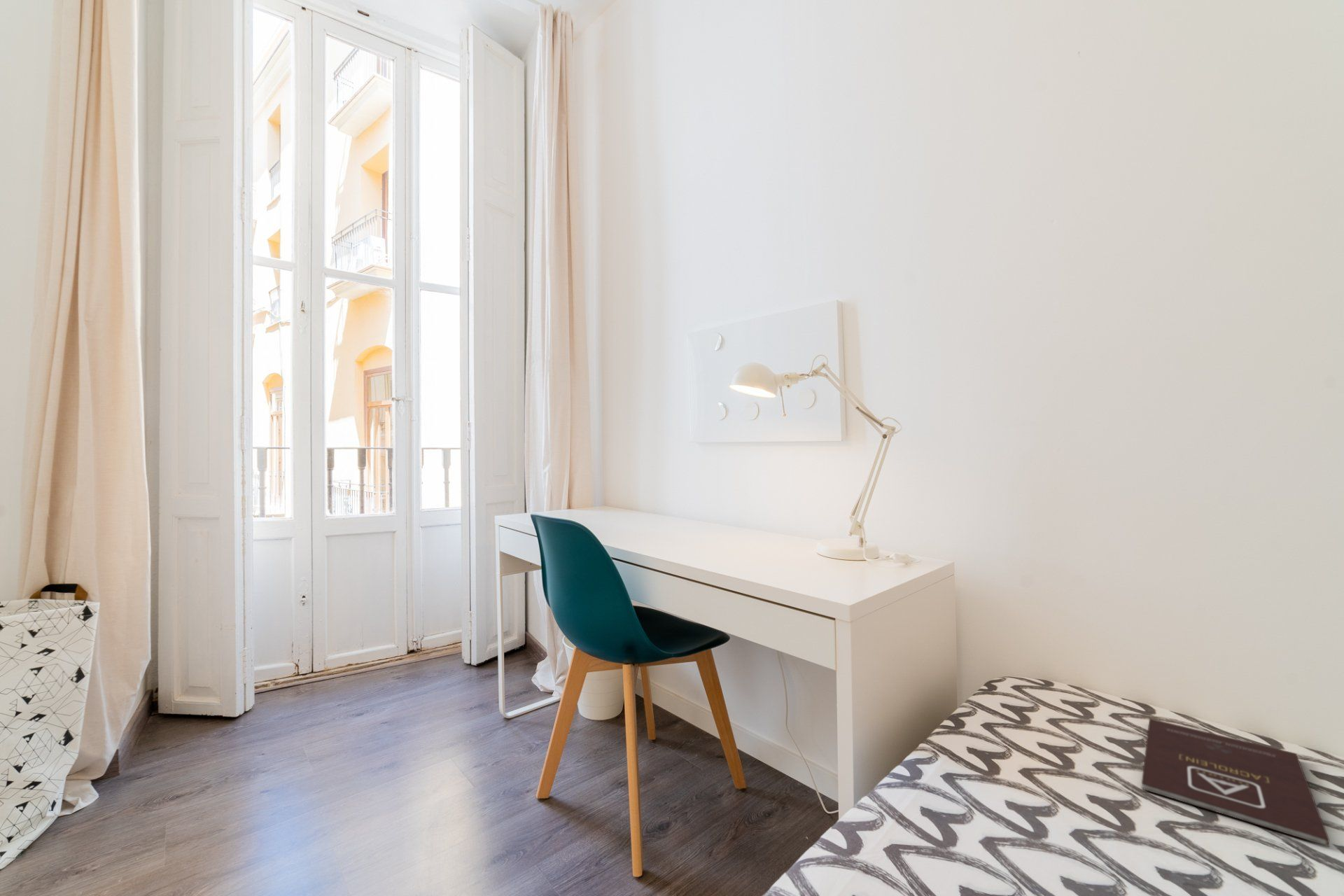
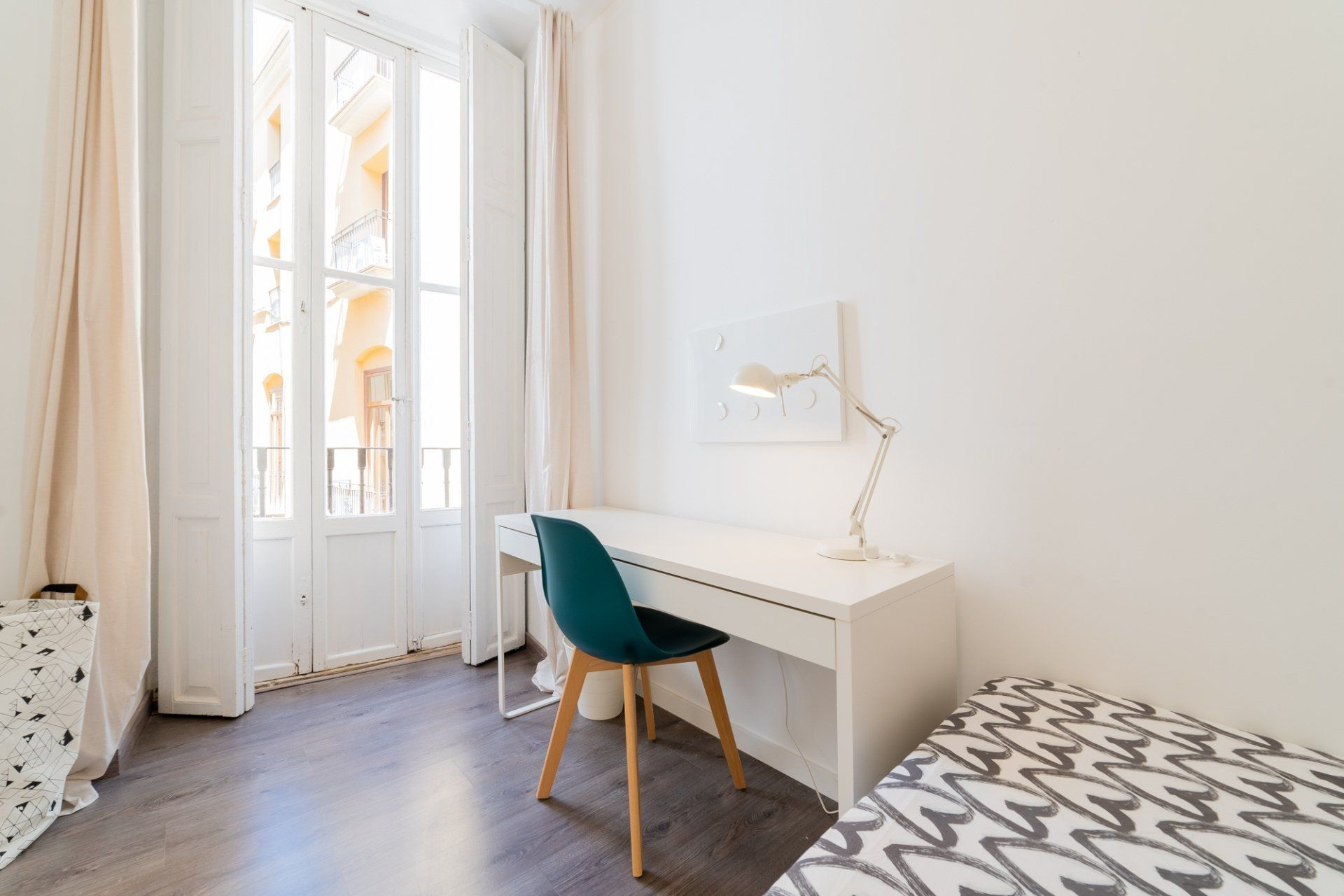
- book (1222, 770)
